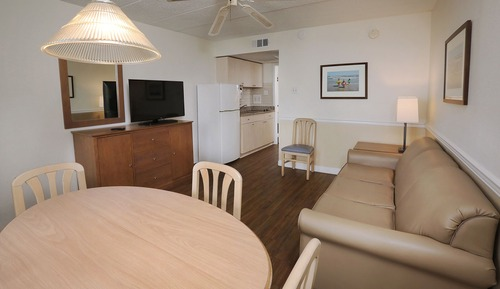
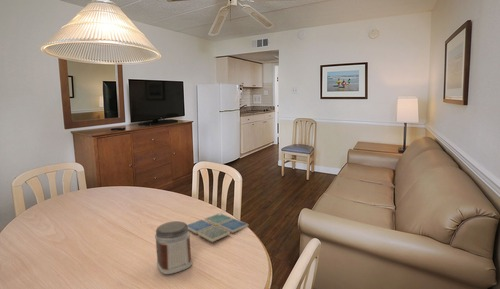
+ jar (173, 245)
+ drink coaster (216, 225)
